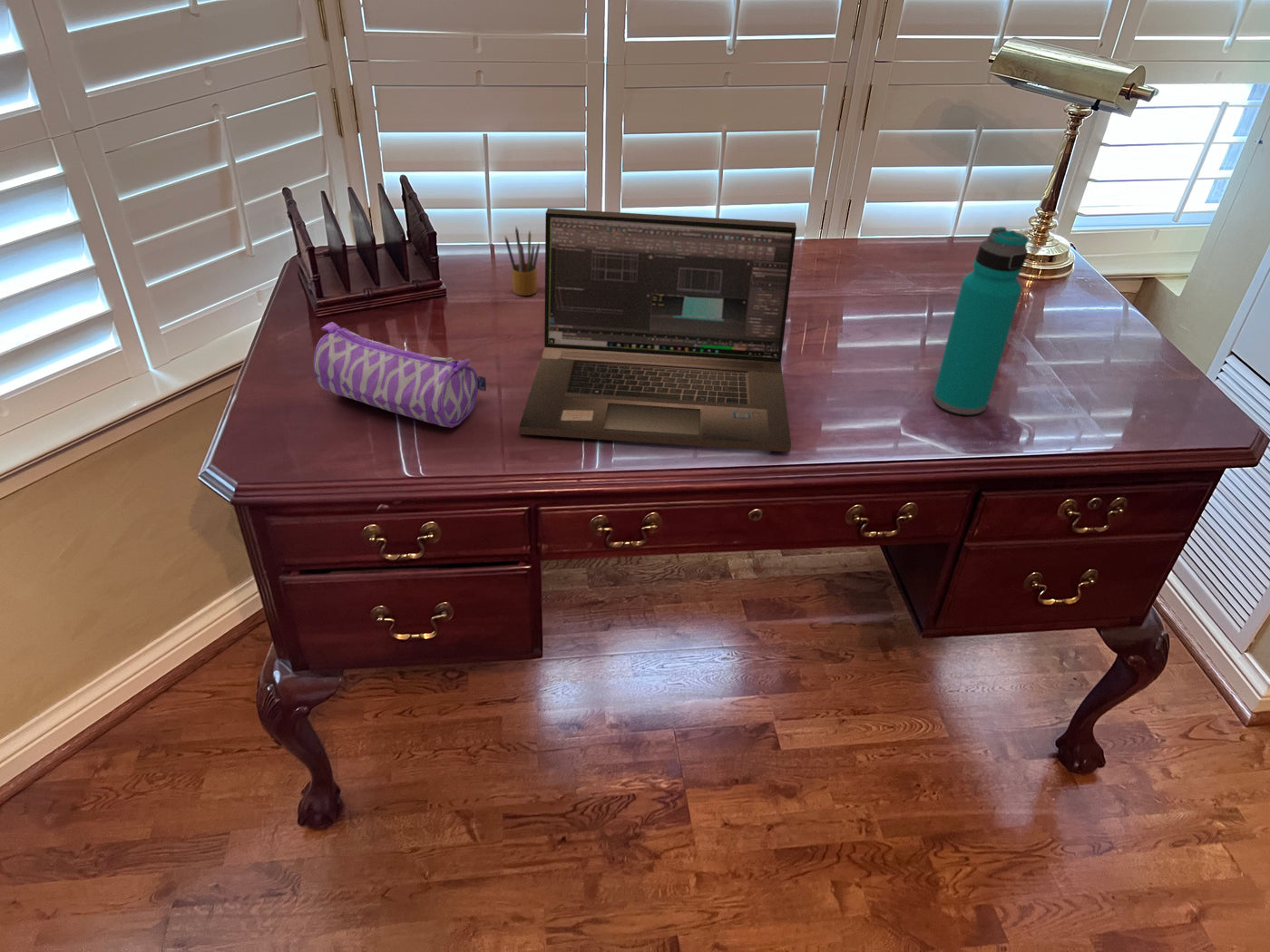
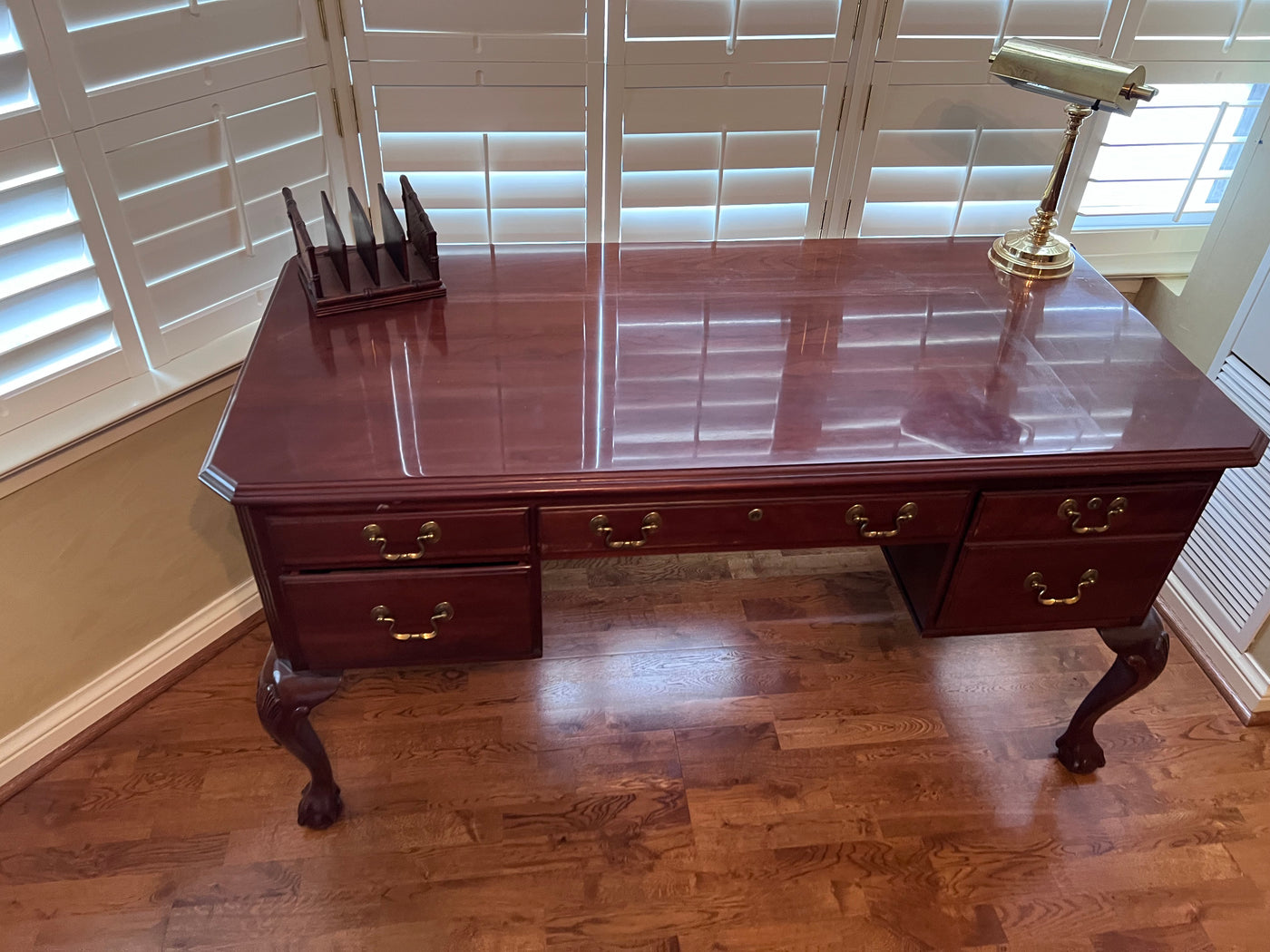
- laptop (662, 324)
- water bottle (982, 321)
- pencil case (396, 375)
- pencil box (523, 261)
